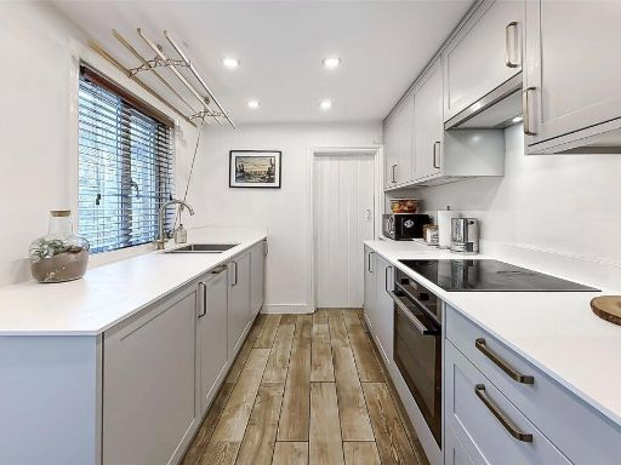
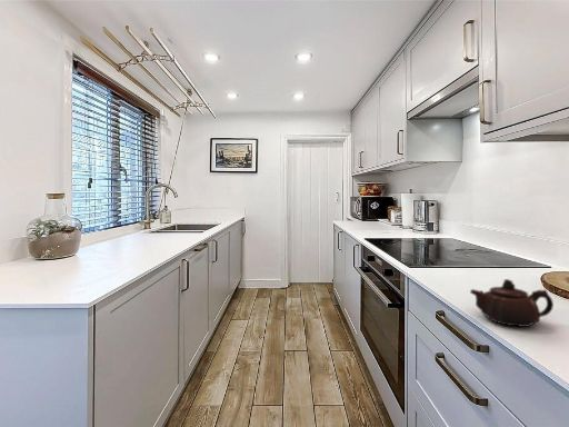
+ teapot (510, 299)
